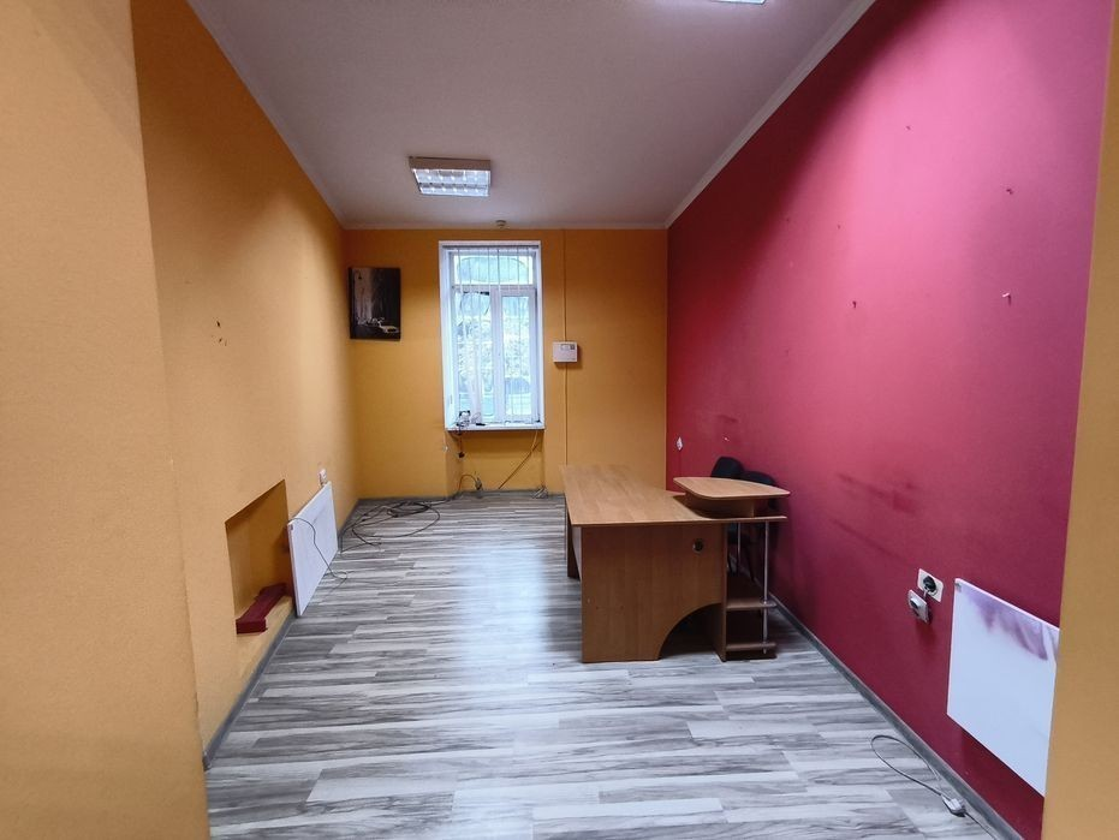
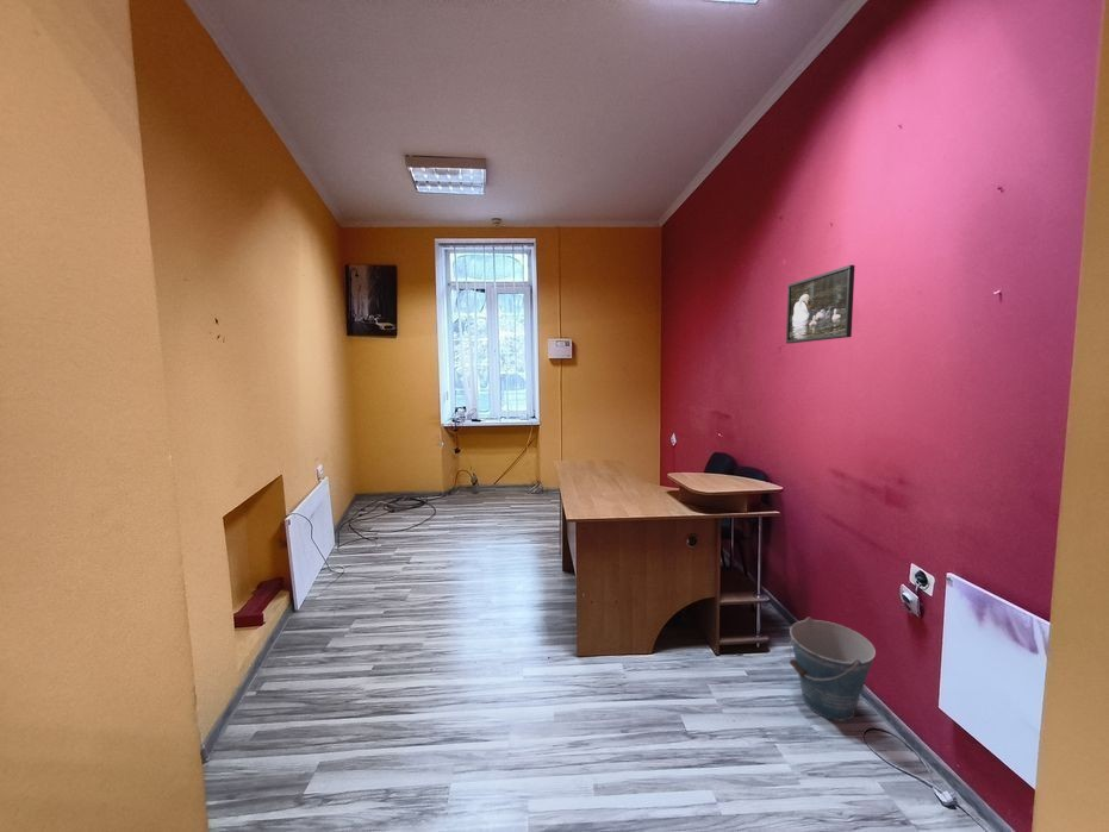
+ bucket (829, 670)
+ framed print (816, 308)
